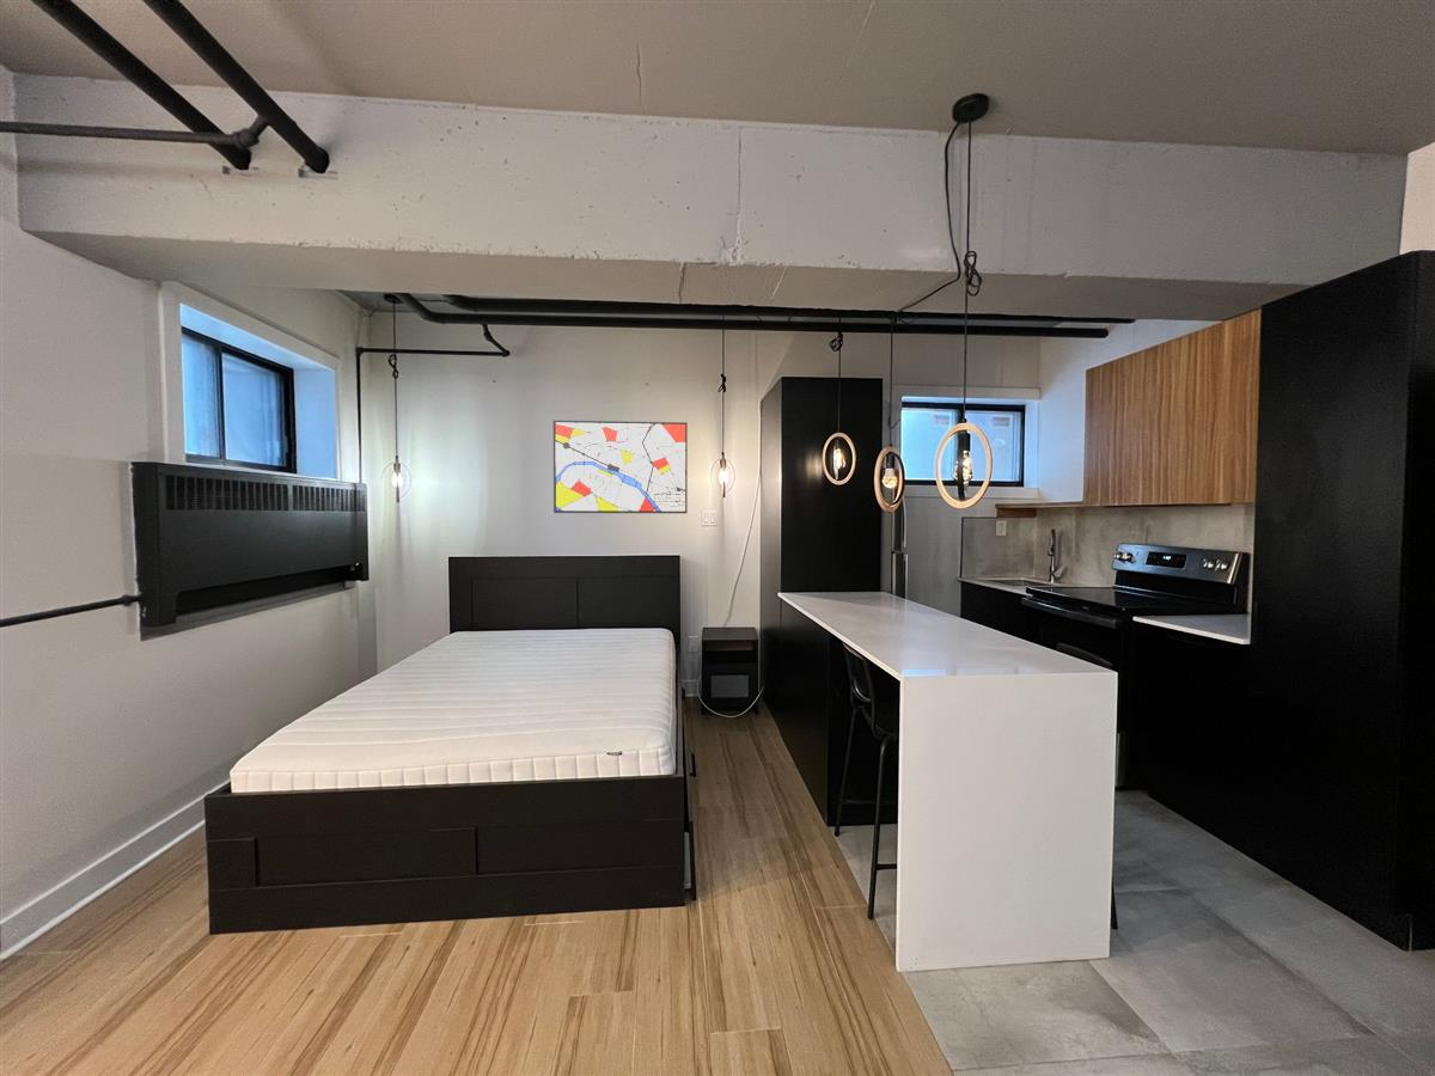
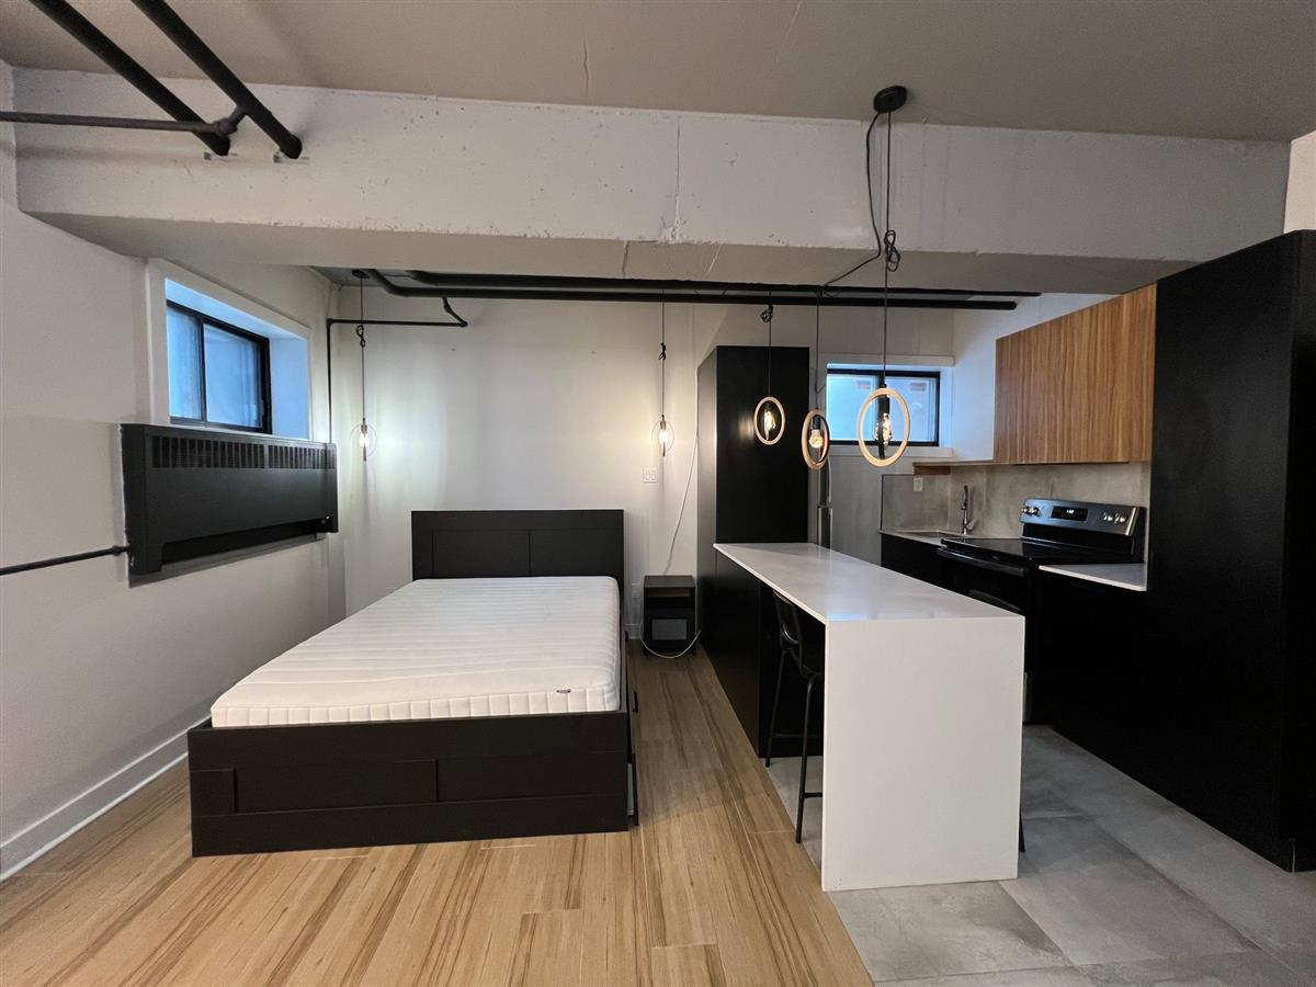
- wall art (621, 467)
